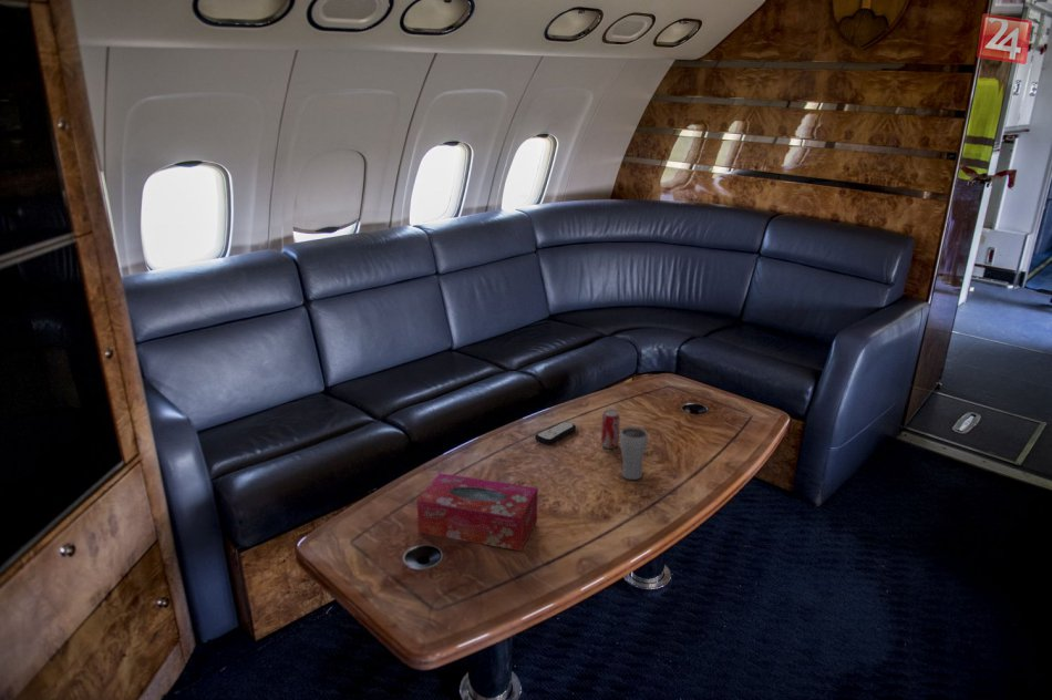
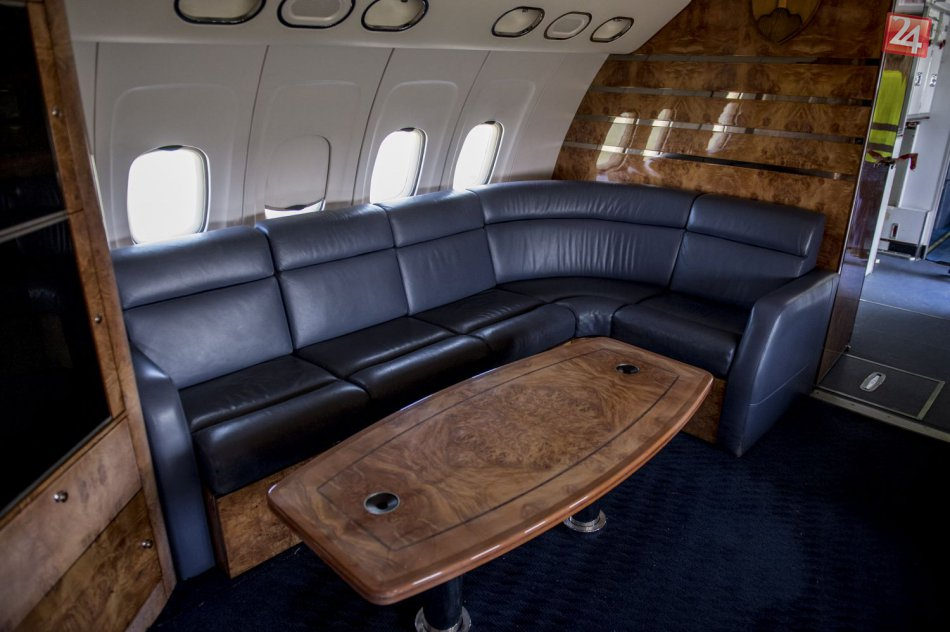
- drinking glass (632, 453)
- remote control (556, 432)
- beverage can (610, 429)
- tissue box (478, 509)
